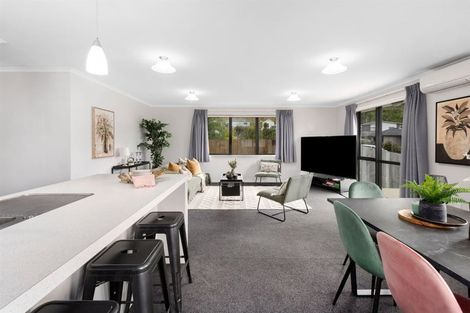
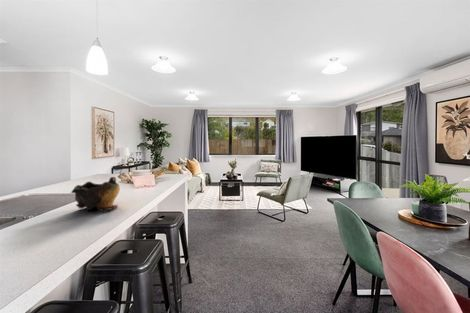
+ decorative bowl (96, 194)
